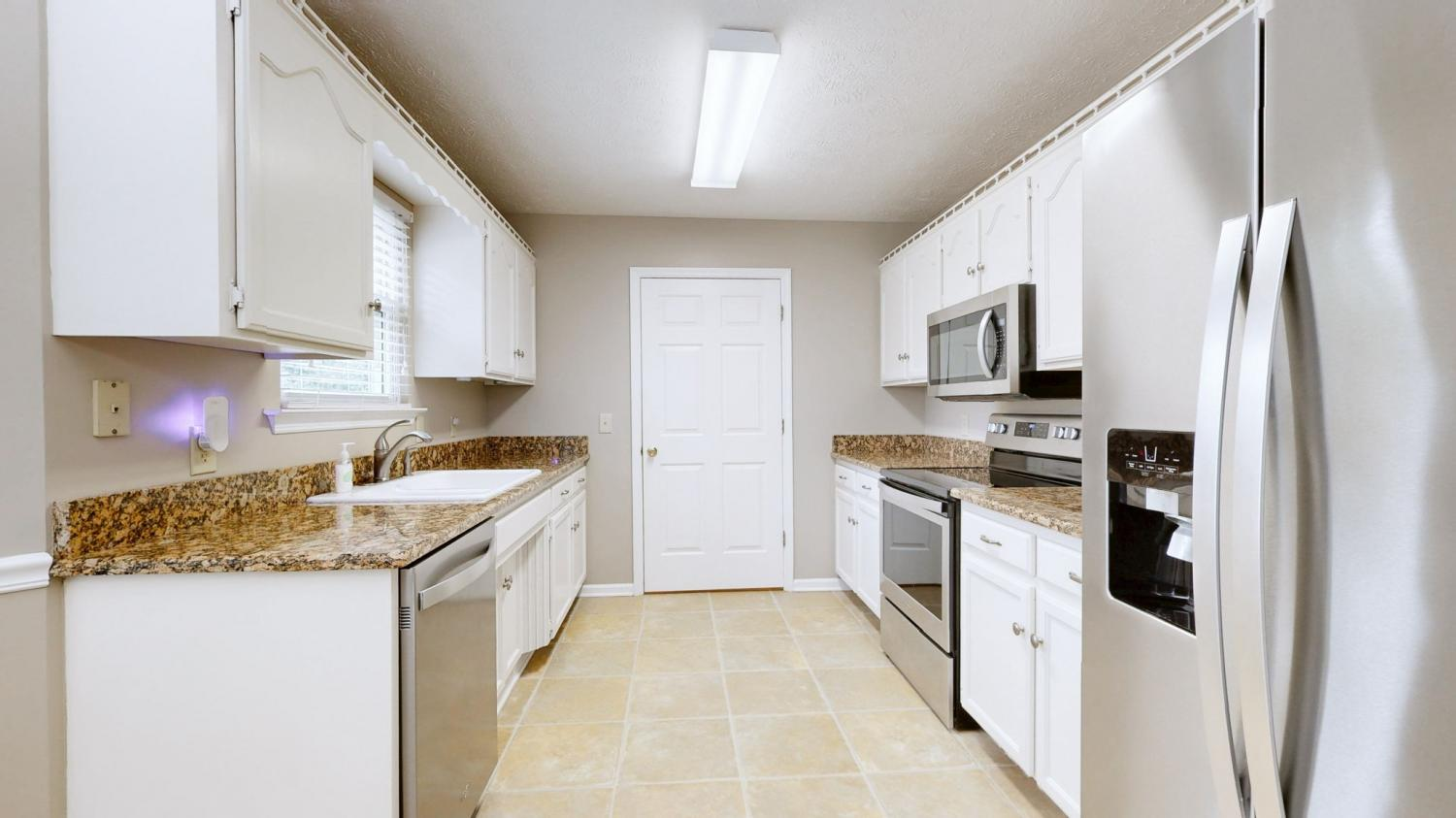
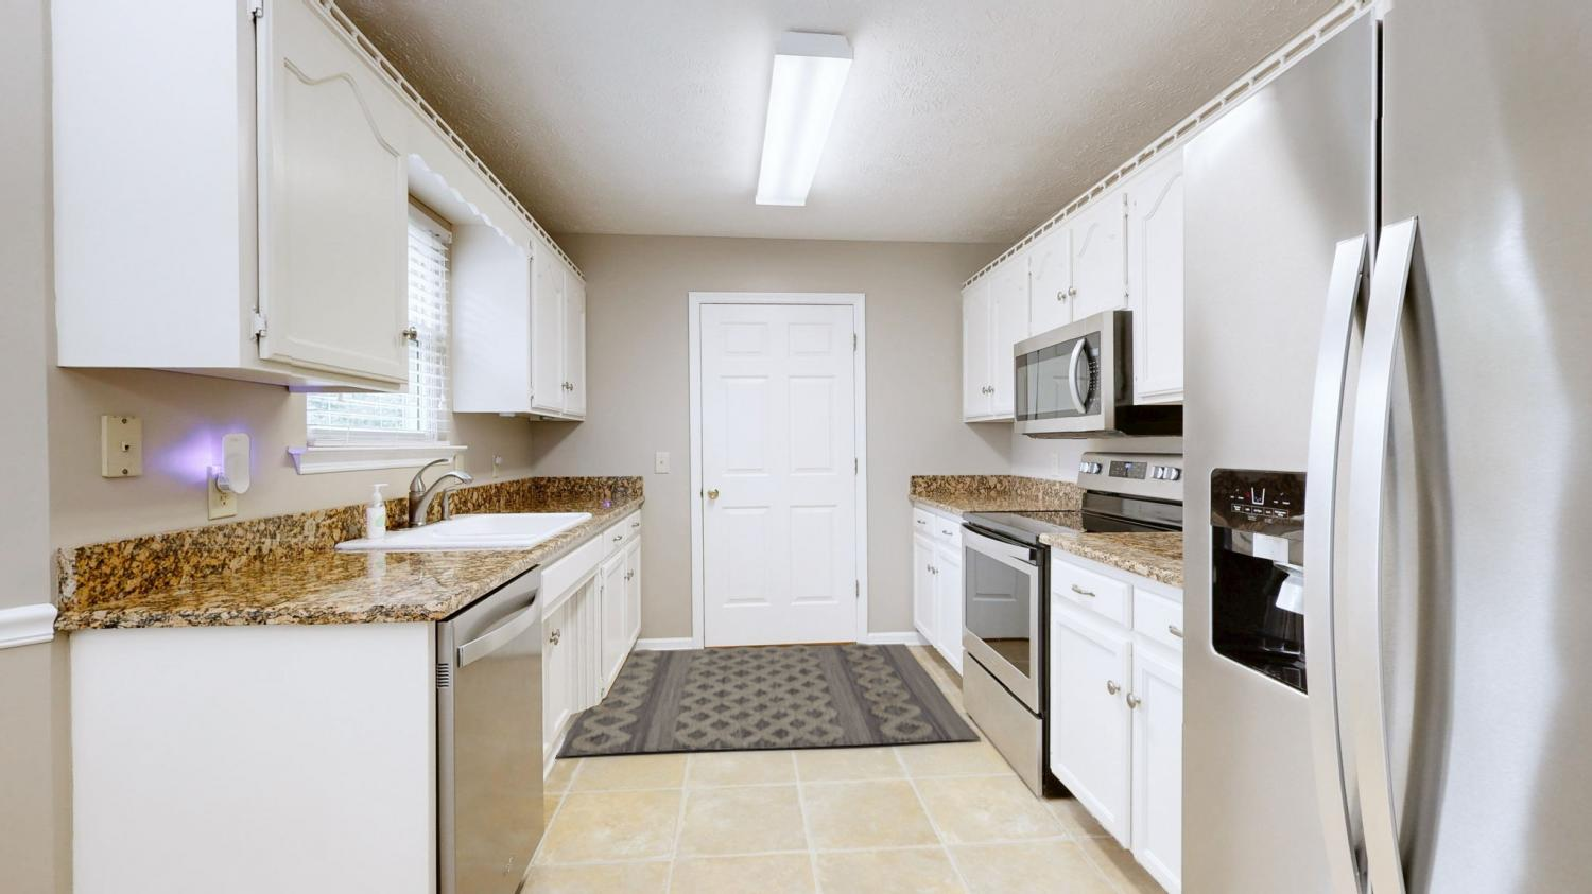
+ rug (751, 687)
